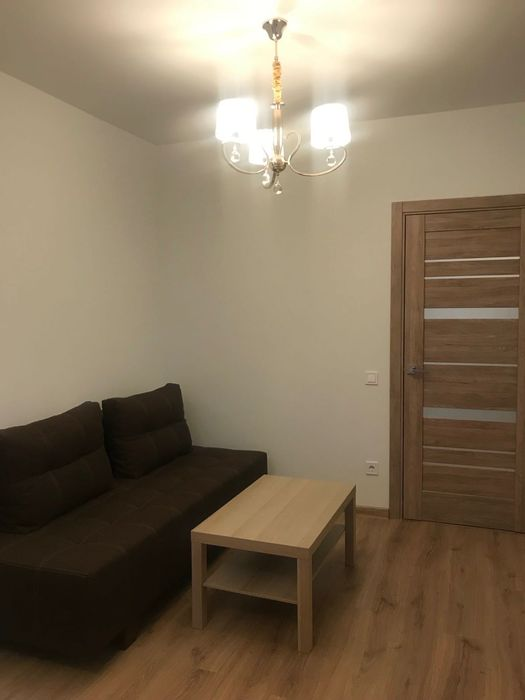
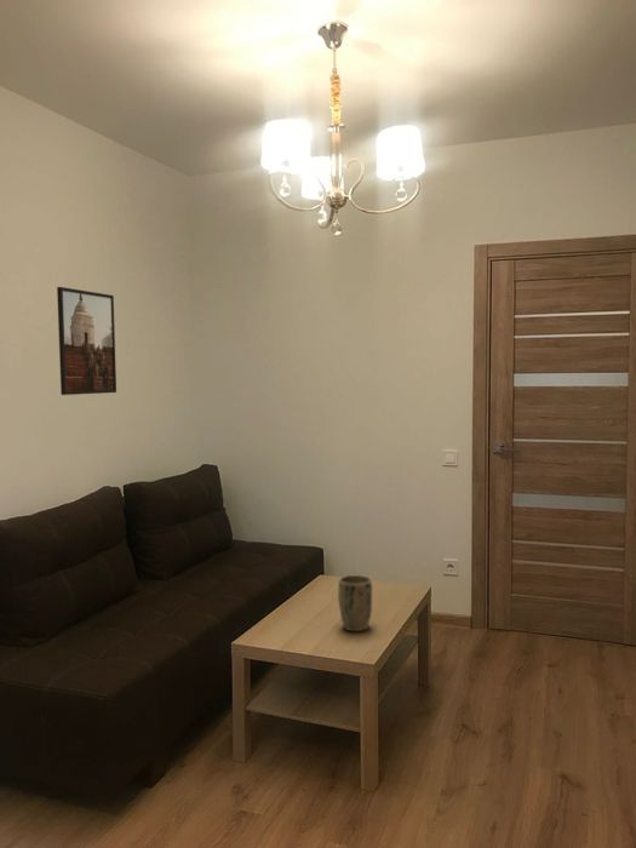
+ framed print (88, 343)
+ plant pot (355, 603)
